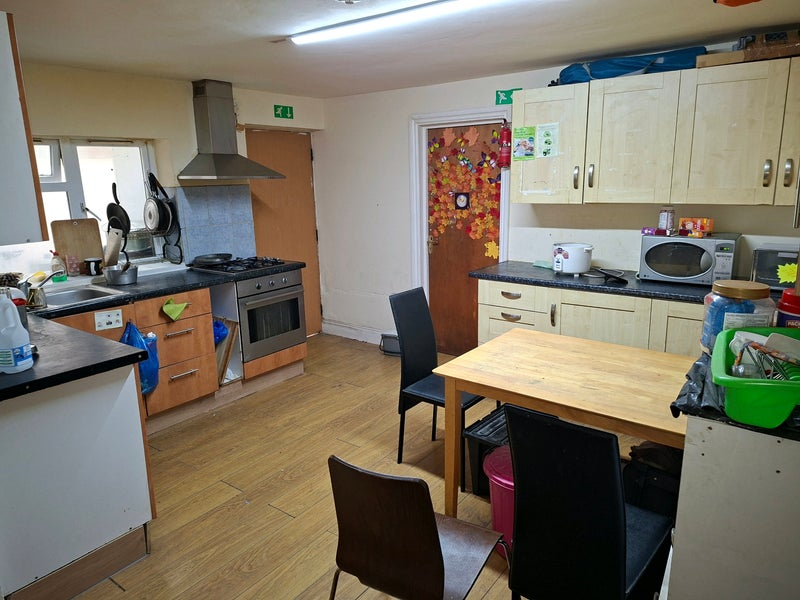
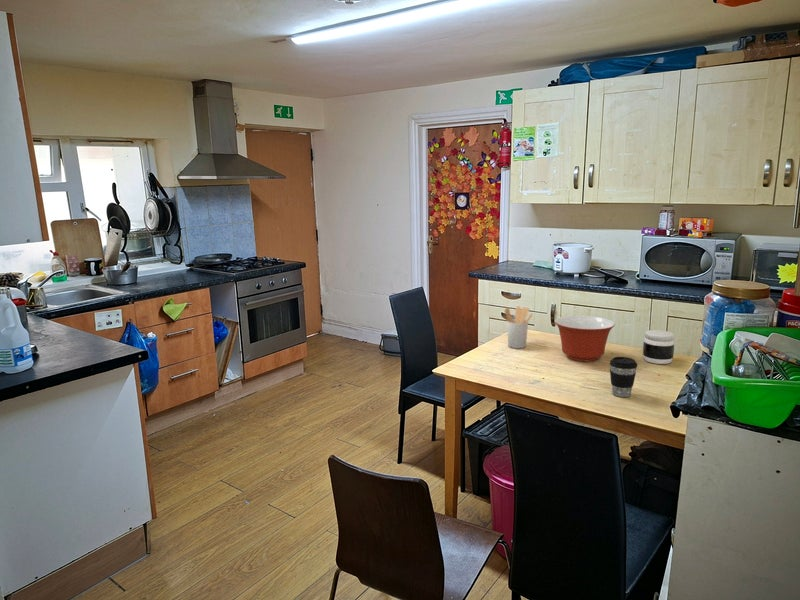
+ coffee cup (622, 377)
+ jar (658, 346)
+ mixing bowl (583, 339)
+ utensil holder (518, 326)
